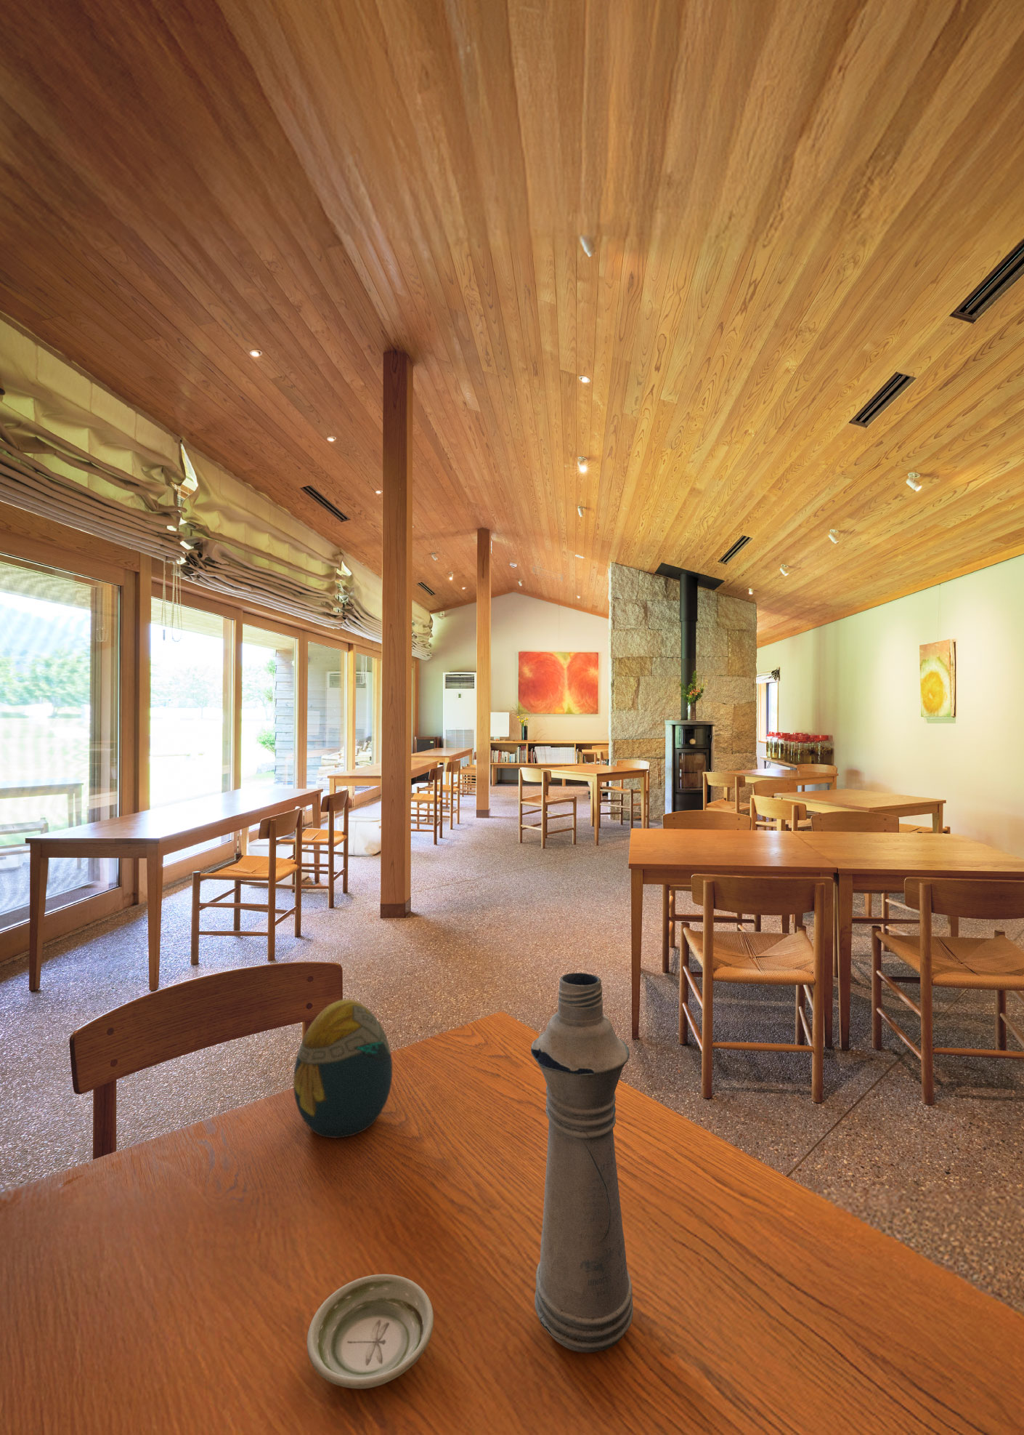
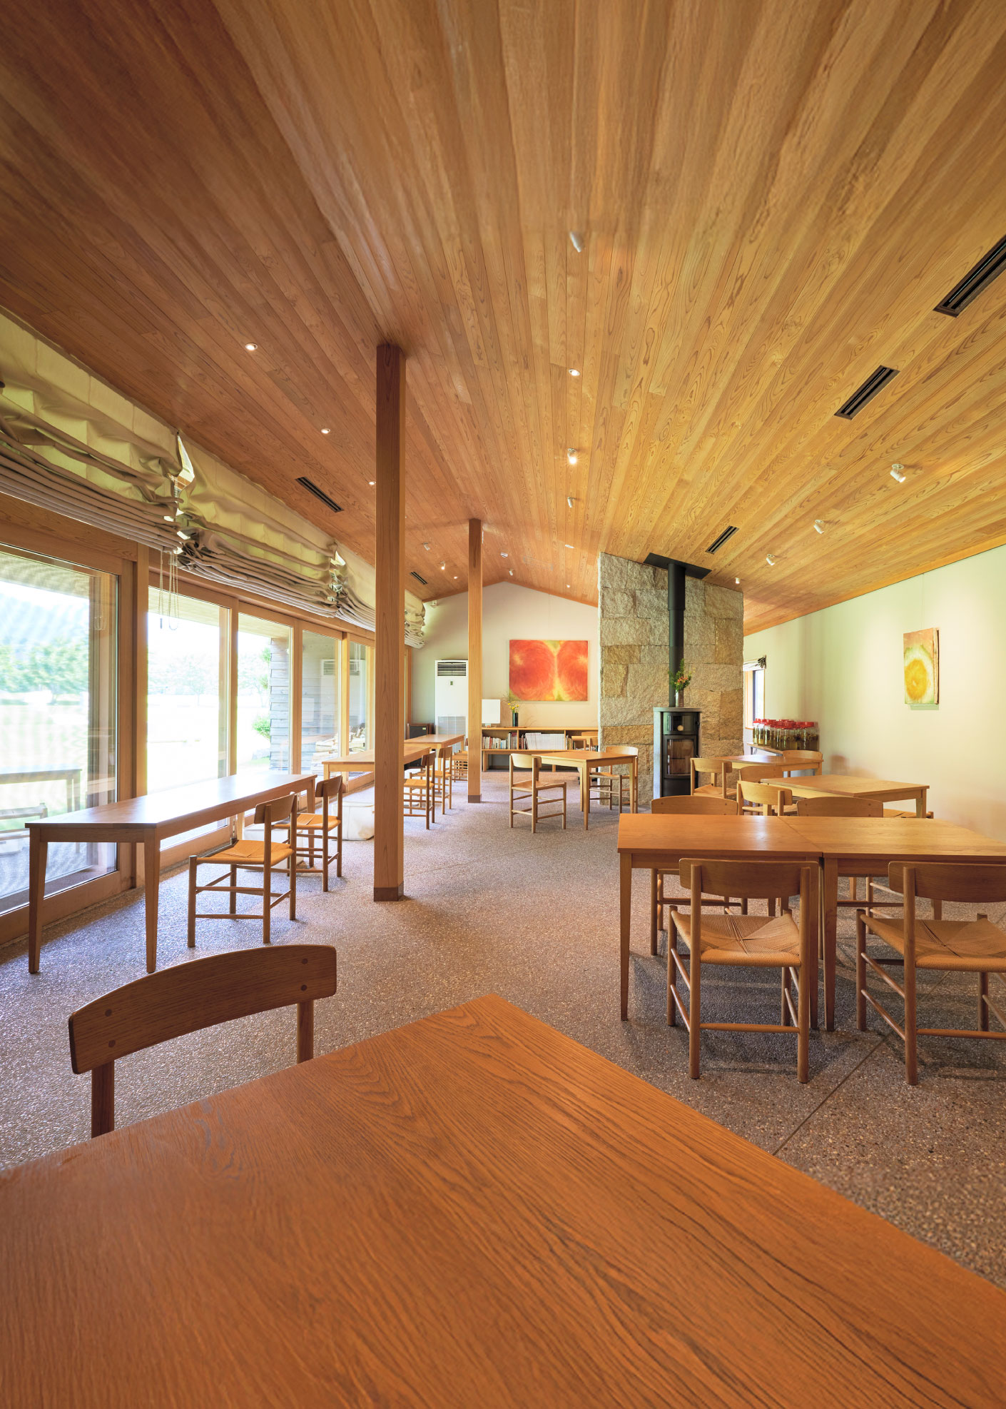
- saucer (371, 1337)
- bottle (581, 1147)
- decorative egg (344, 1060)
